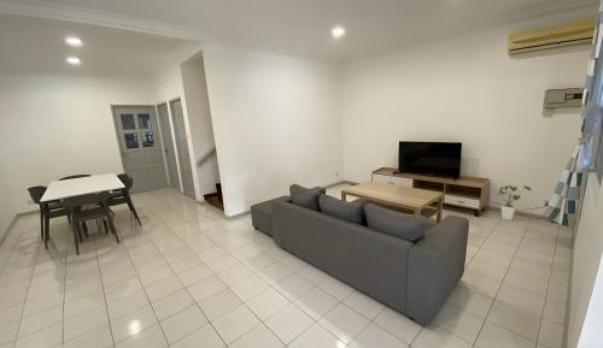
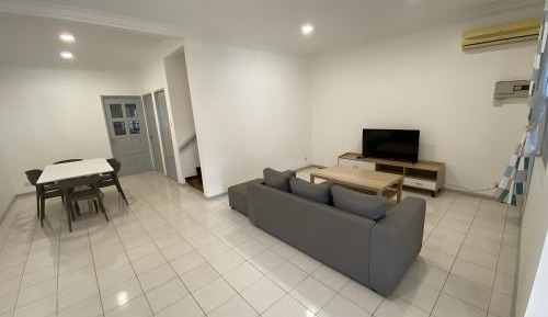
- house plant (511, 201)
